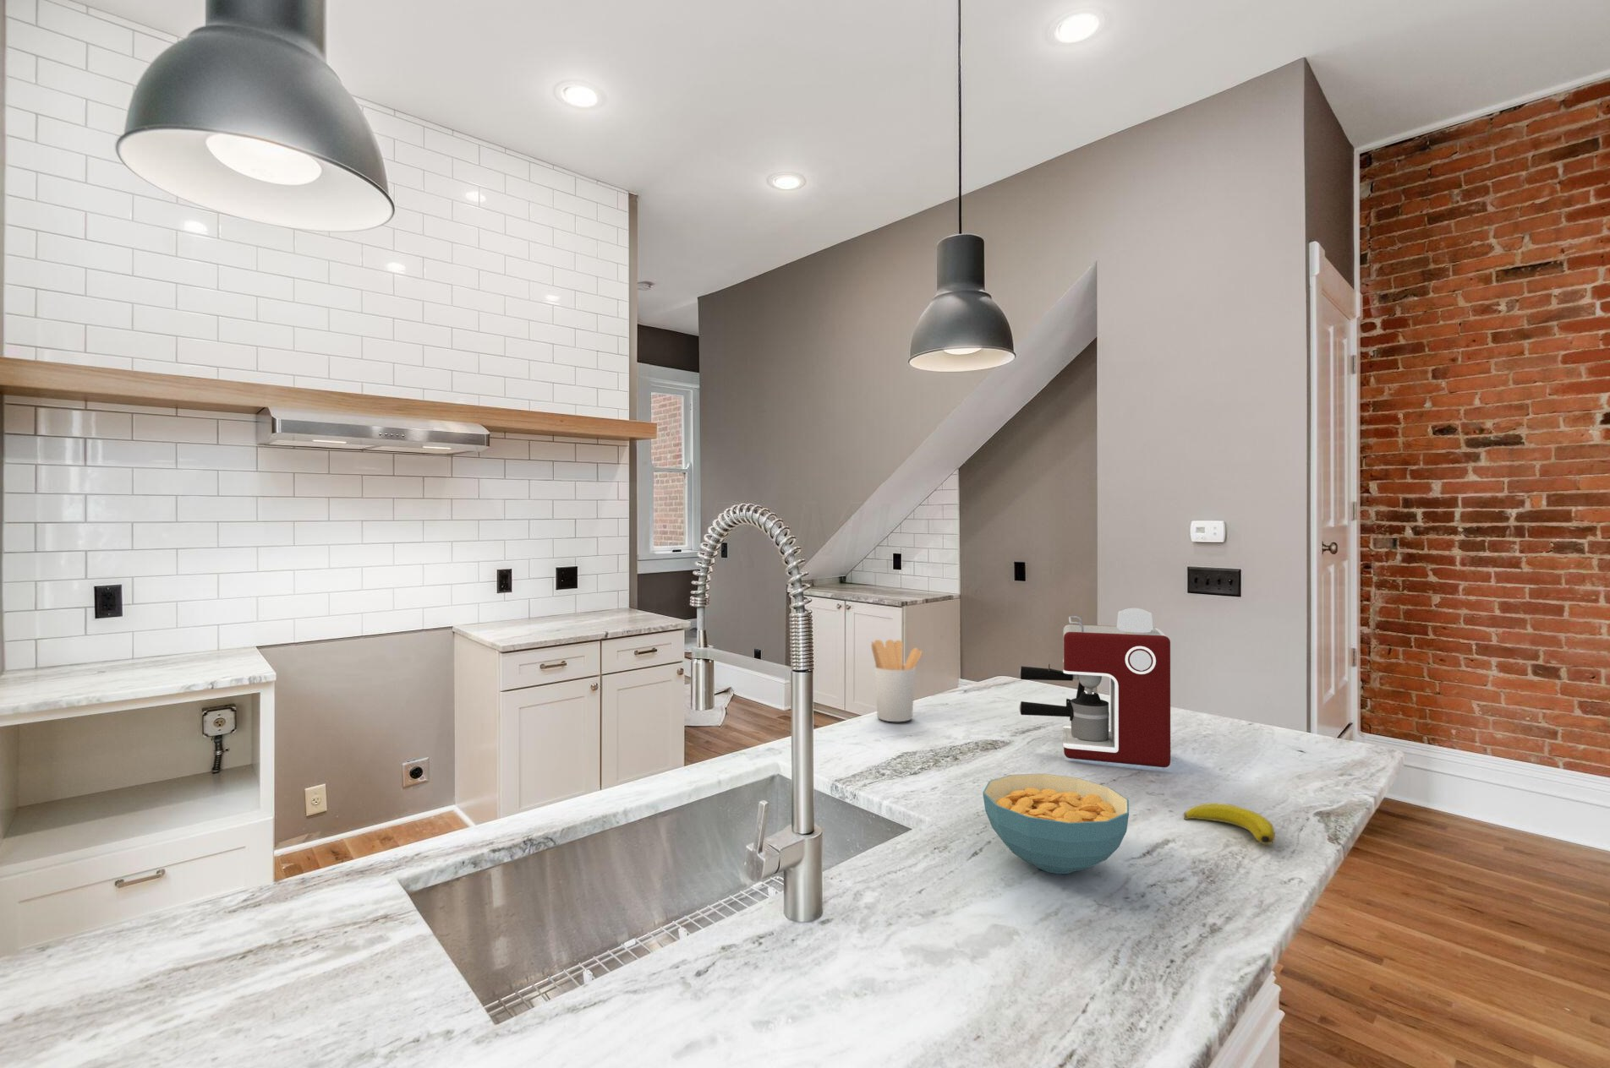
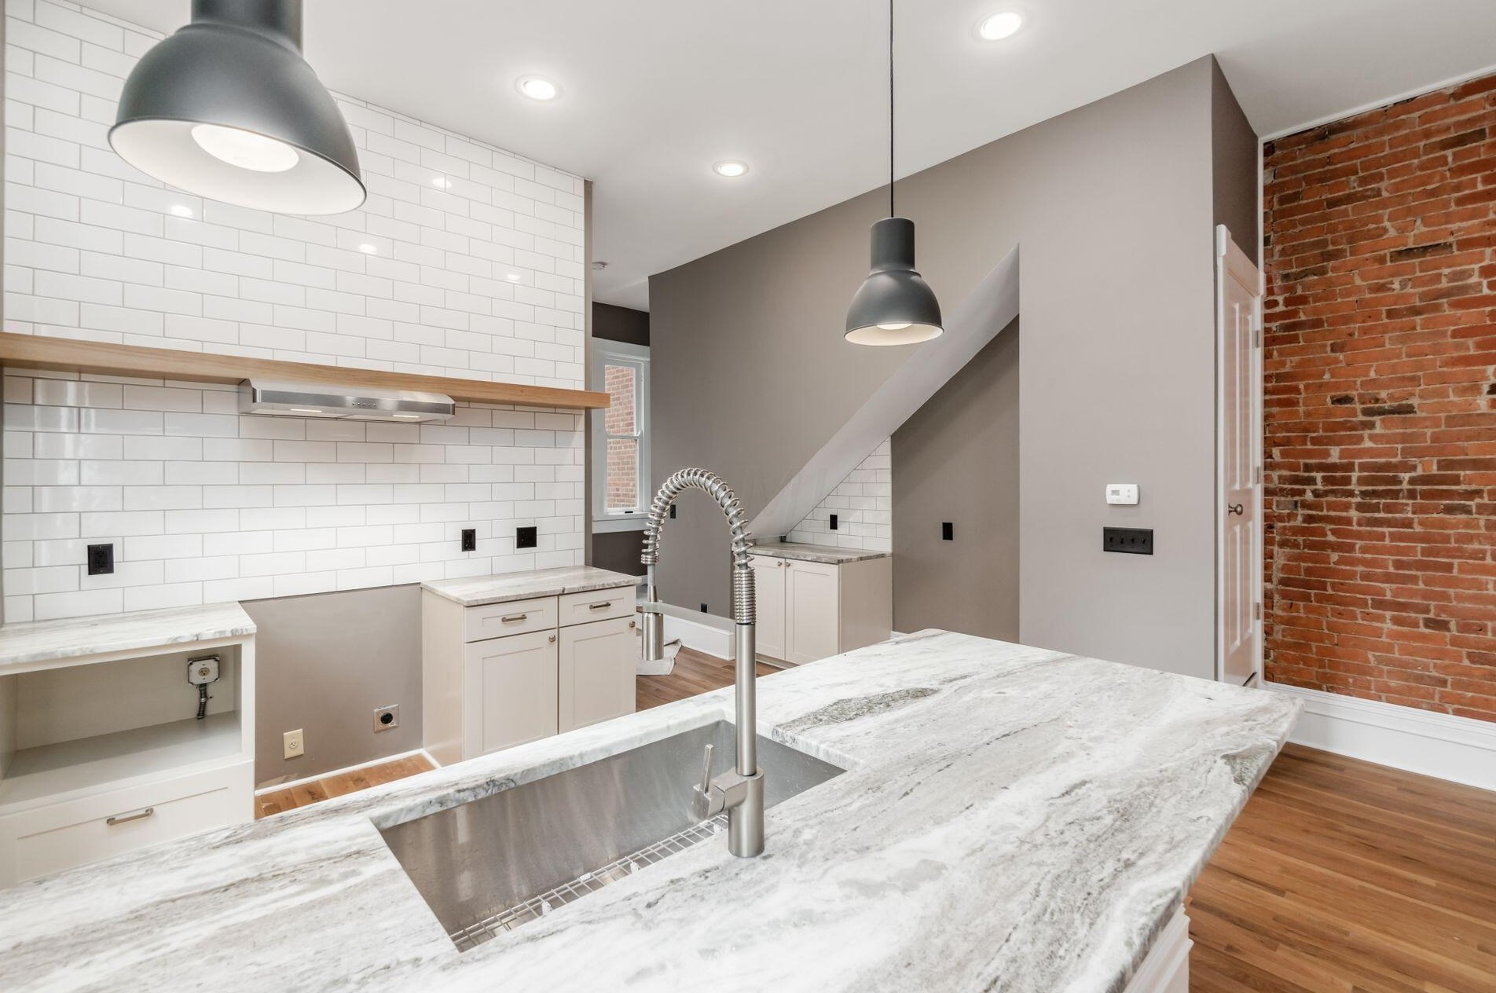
- utensil holder (892, 677)
- coffee maker (1090, 679)
- cereal bowl (1054, 830)
- banana (1232, 819)
